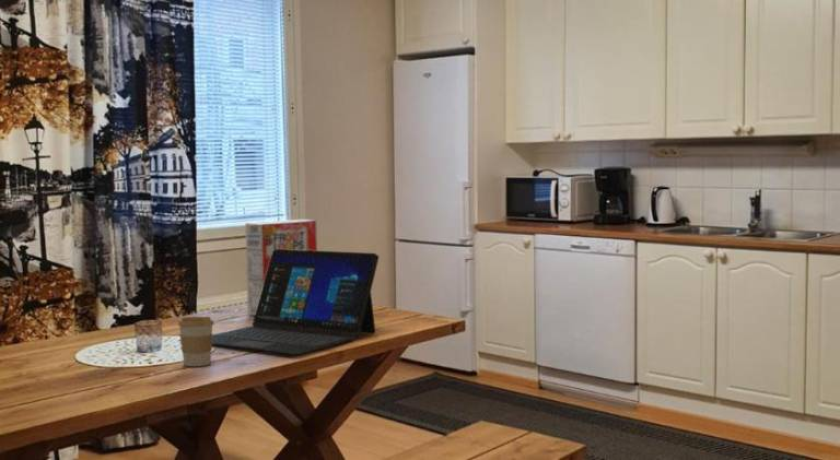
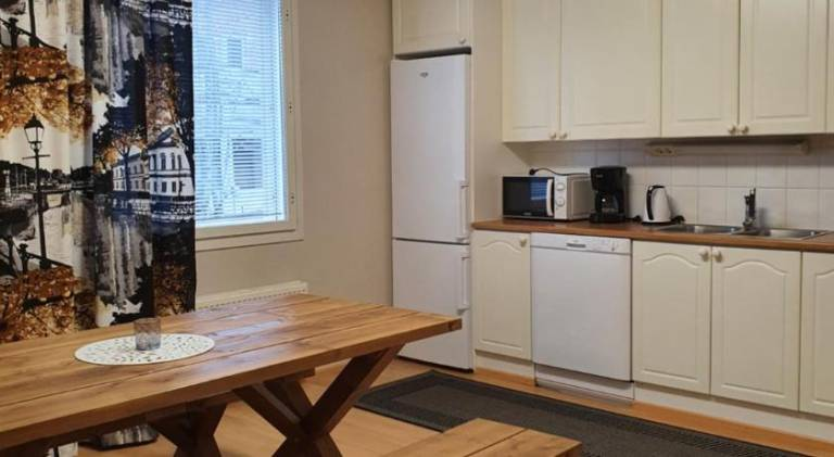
- coffee cup (196, 339)
- laptop (285, 296)
- cereal box (269, 261)
